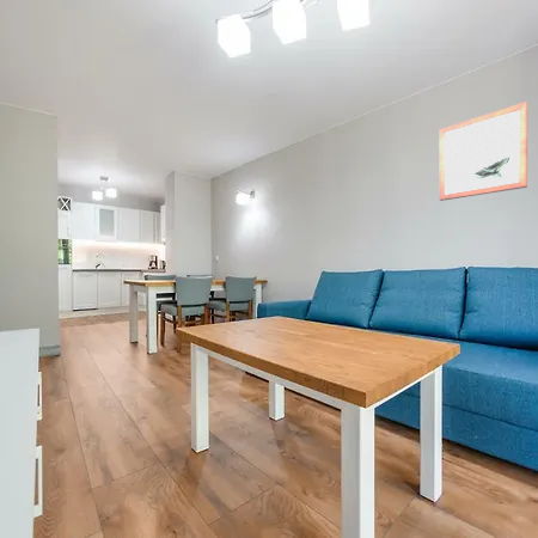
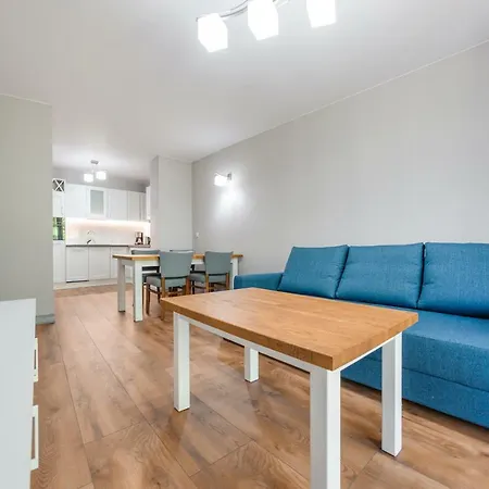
- wall art (479, 155)
